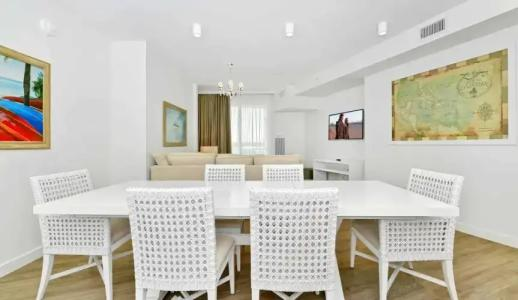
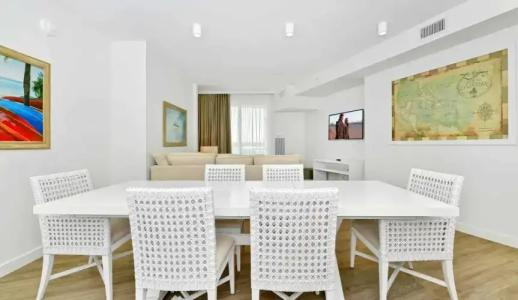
- chandelier (230, 81)
